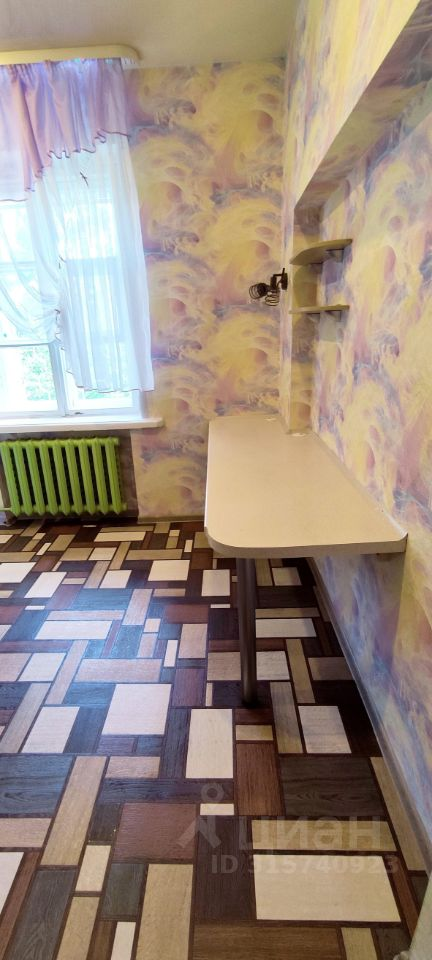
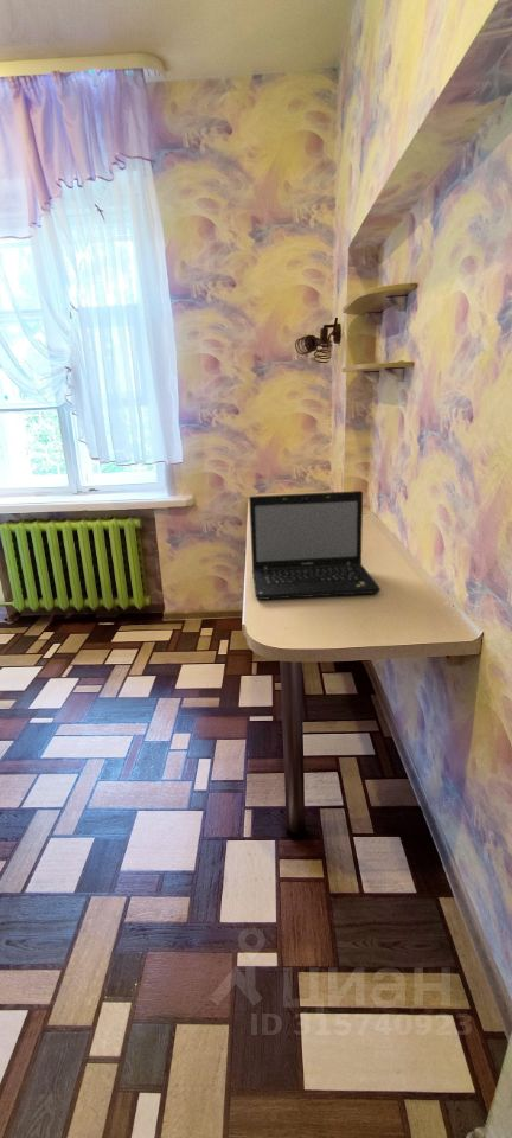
+ laptop (312, 543)
